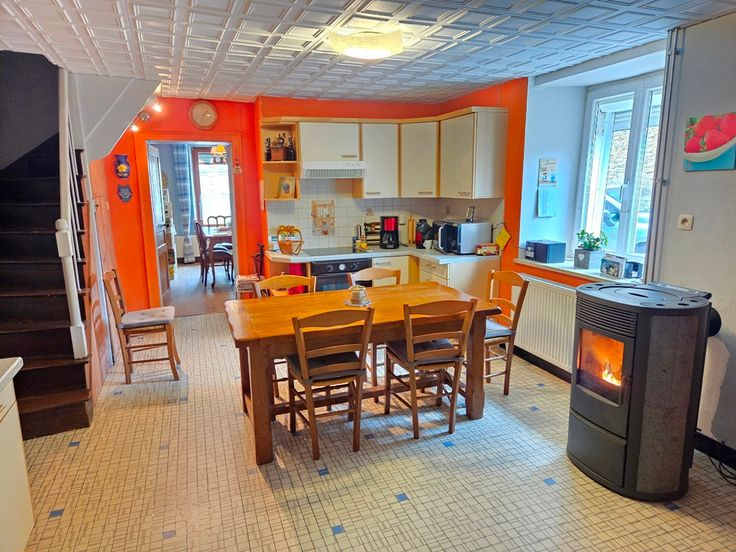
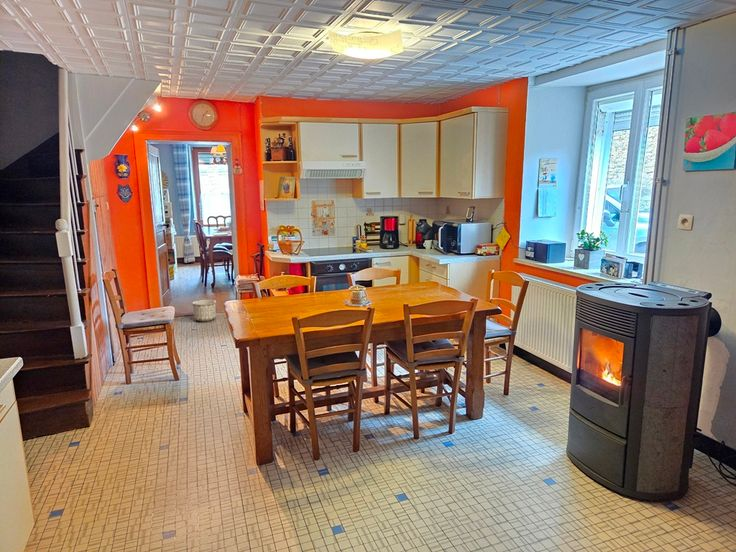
+ planter (204, 311)
